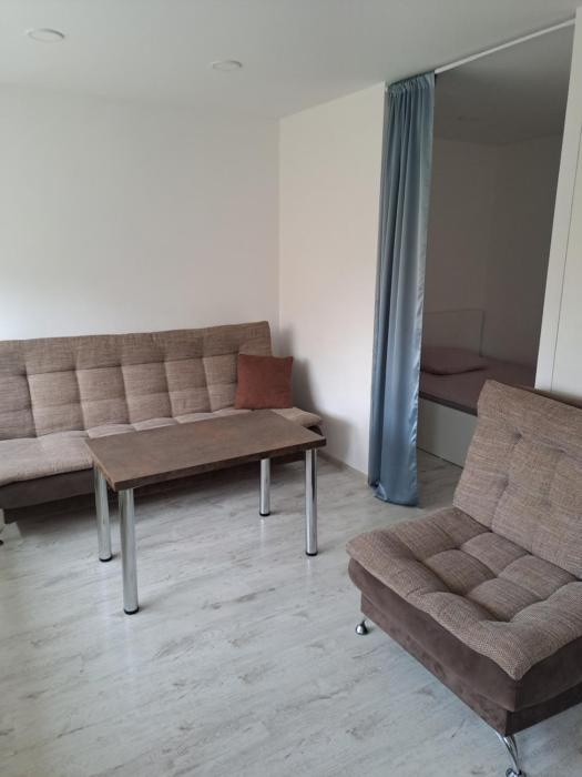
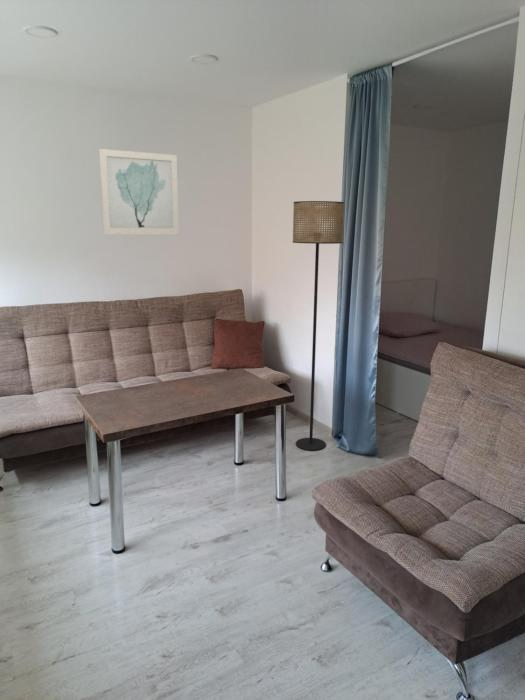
+ floor lamp (314, 329)
+ wall art (140, 194)
